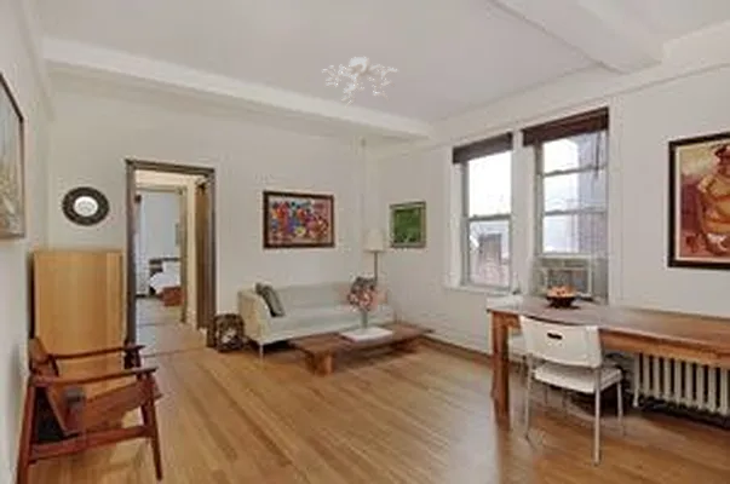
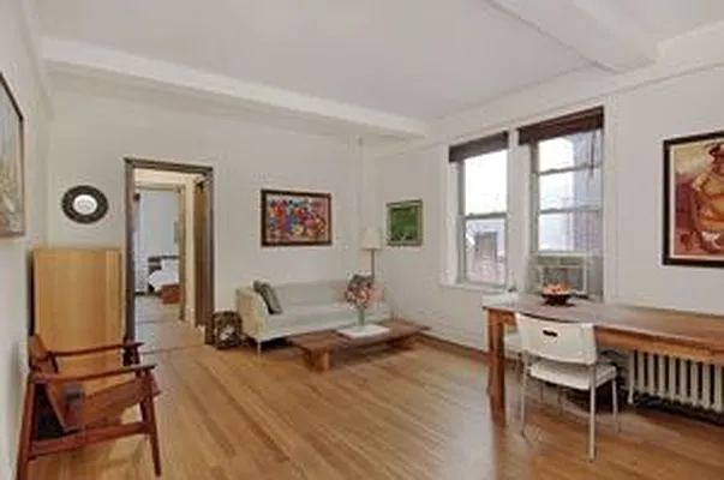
- ceiling light fixture (360, 82)
